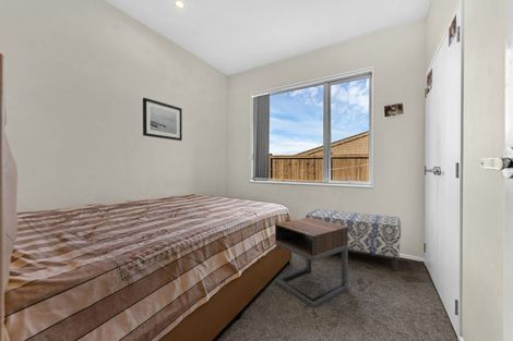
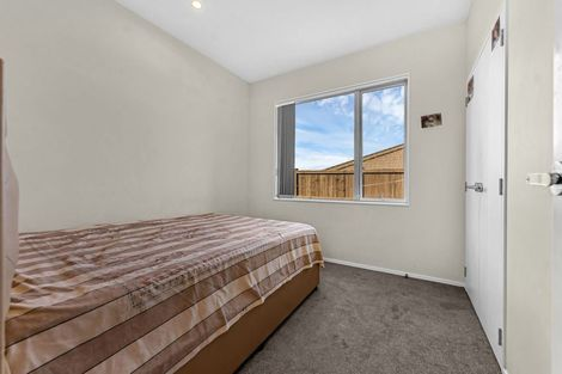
- bench (350, 235)
- wall art (164, 121)
- nightstand (310, 255)
